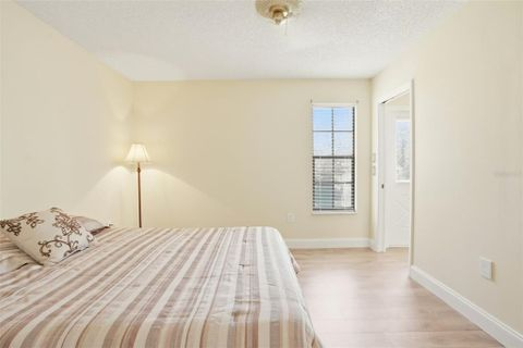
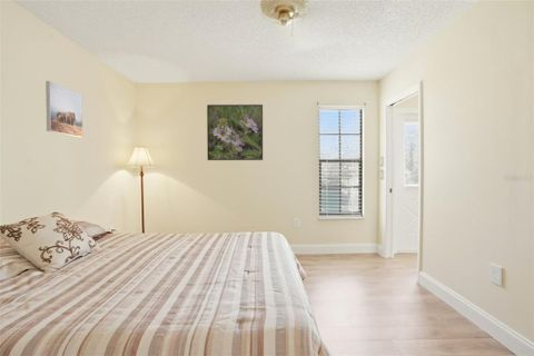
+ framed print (66, 111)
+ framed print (235, 132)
